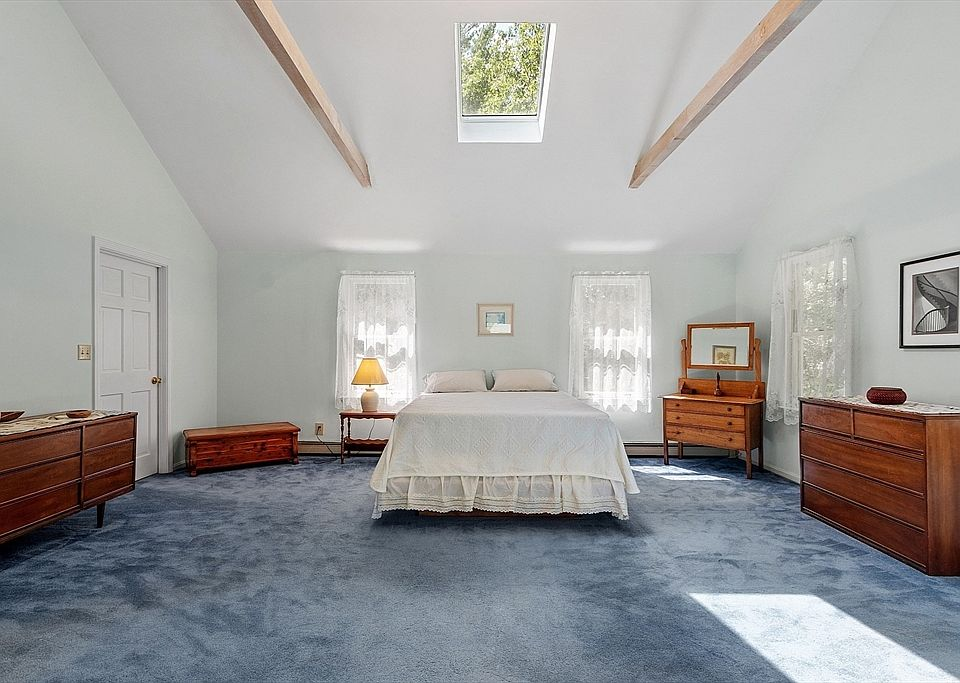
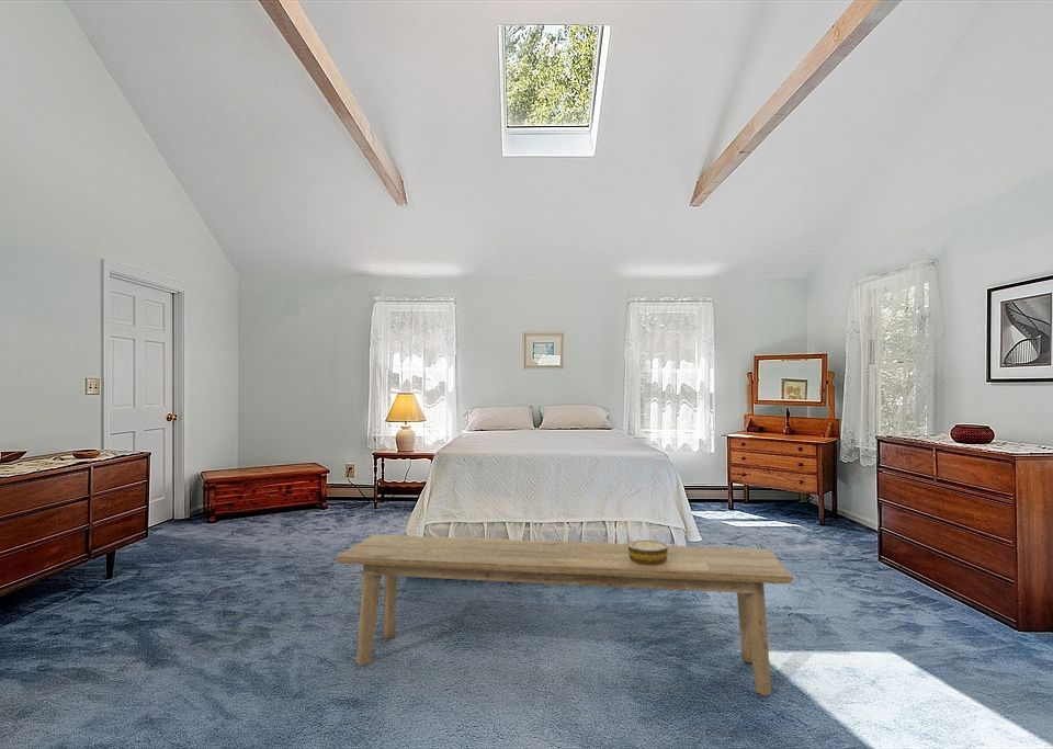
+ decorative box (647, 552)
+ bench (558, 583)
